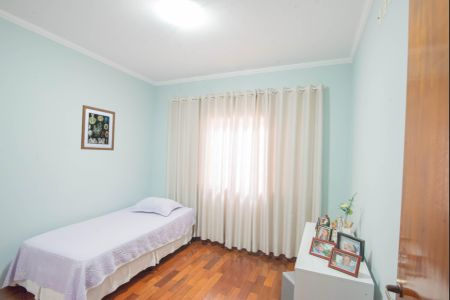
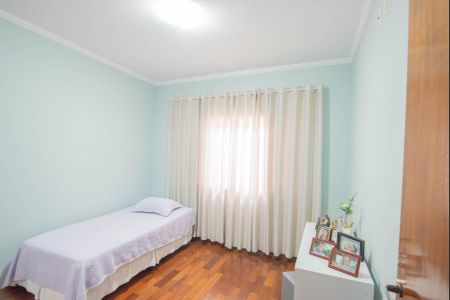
- wall art (99, 129)
